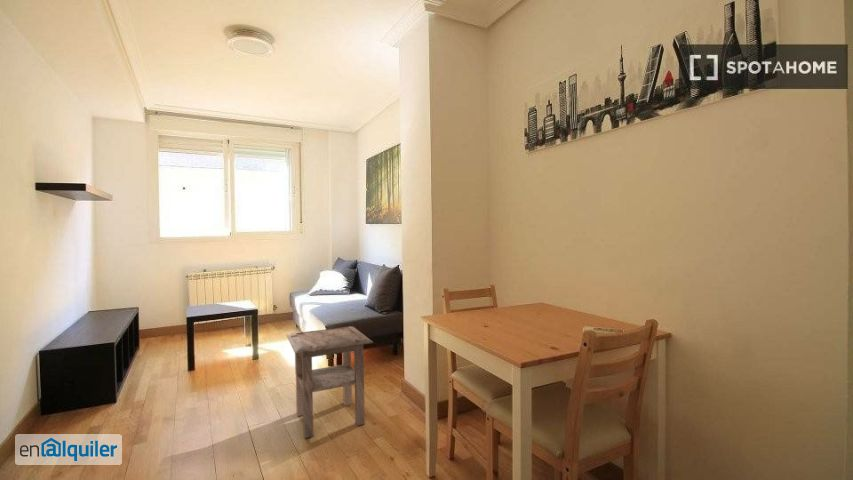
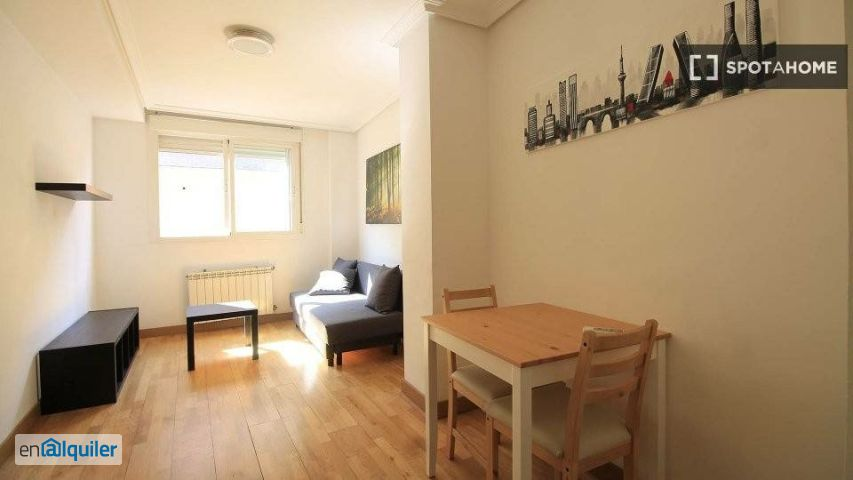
- side table (328, 377)
